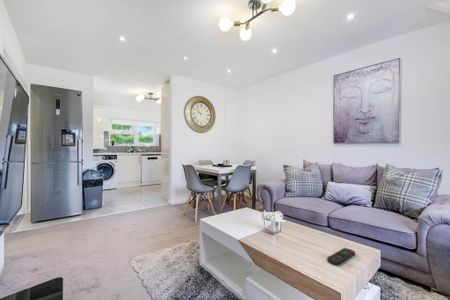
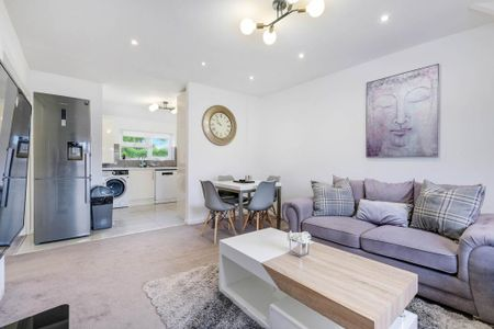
- remote control (341, 255)
